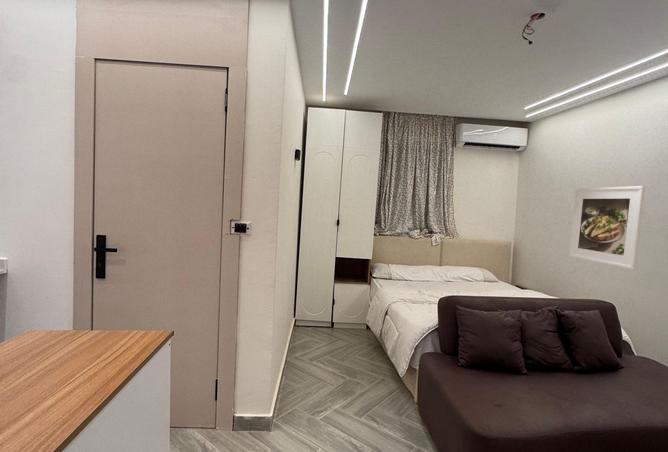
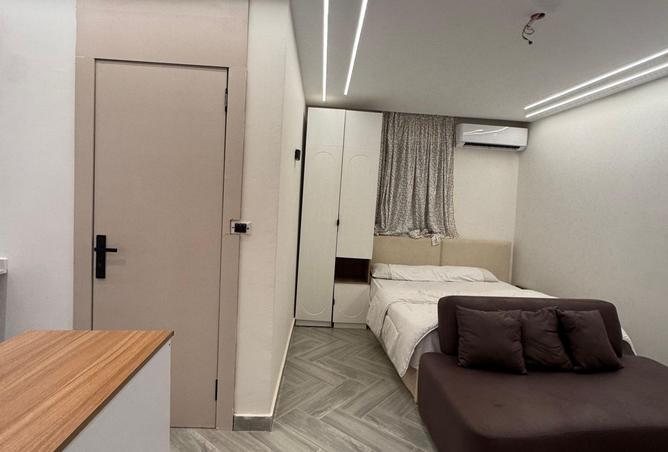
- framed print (602, 225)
